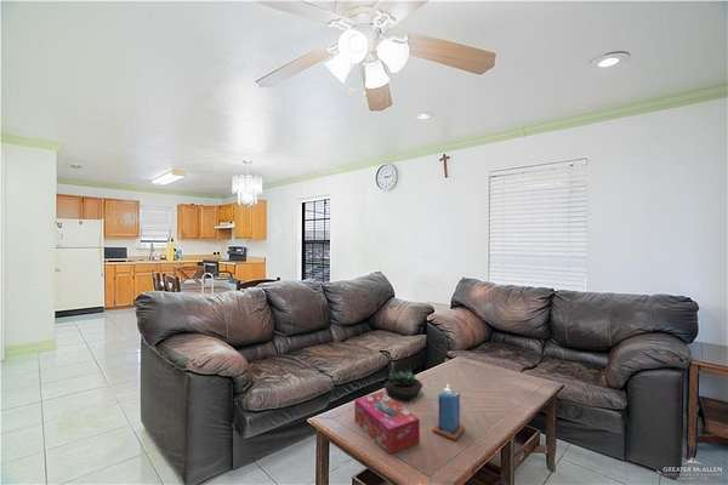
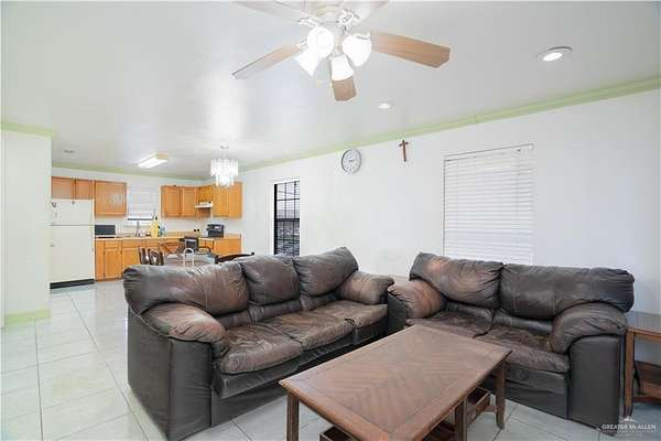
- tissue box (385, 420)
- succulent plant (403, 383)
- candle (448, 407)
